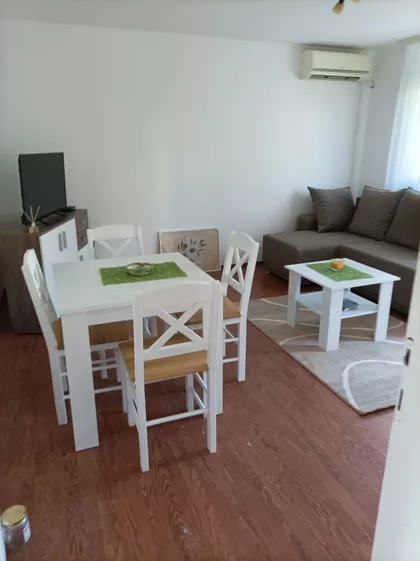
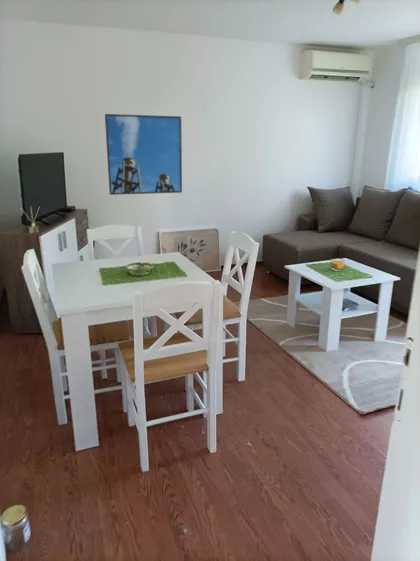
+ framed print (145, 155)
